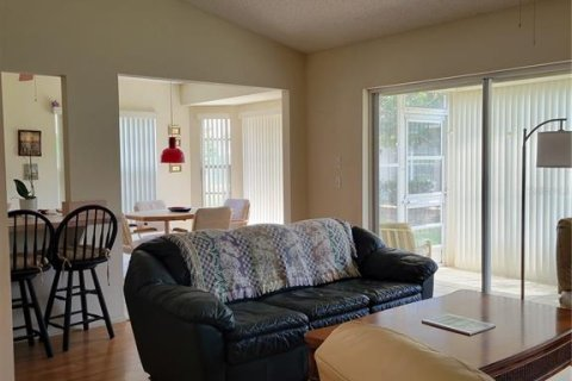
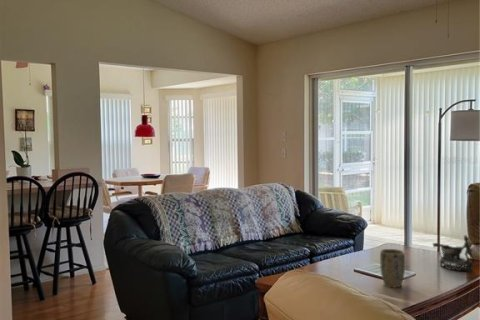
+ decorative bowl (452, 250)
+ plant pot (392, 268)
